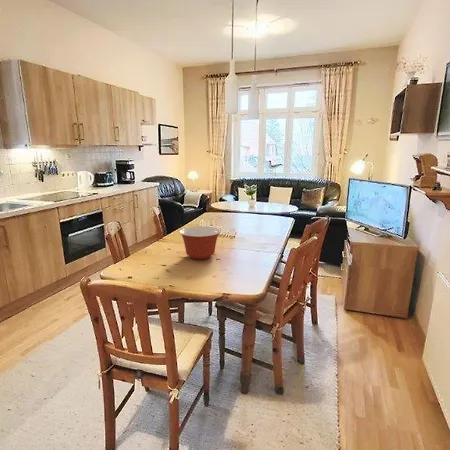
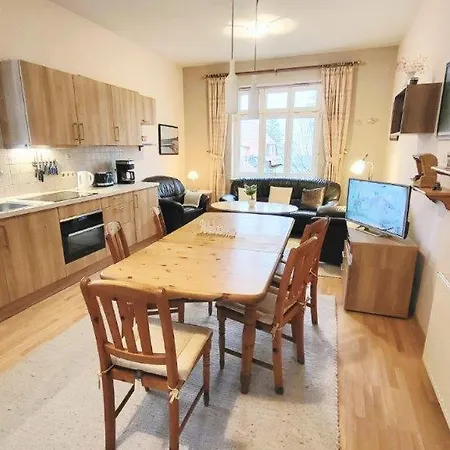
- mixing bowl (200, 243)
